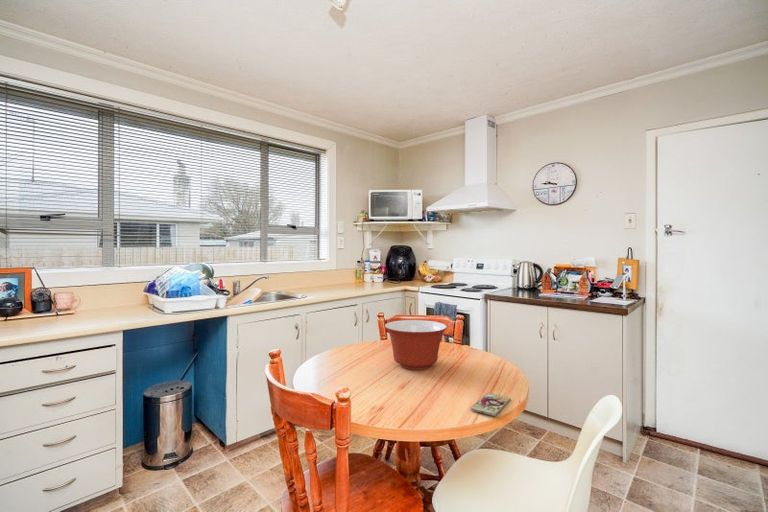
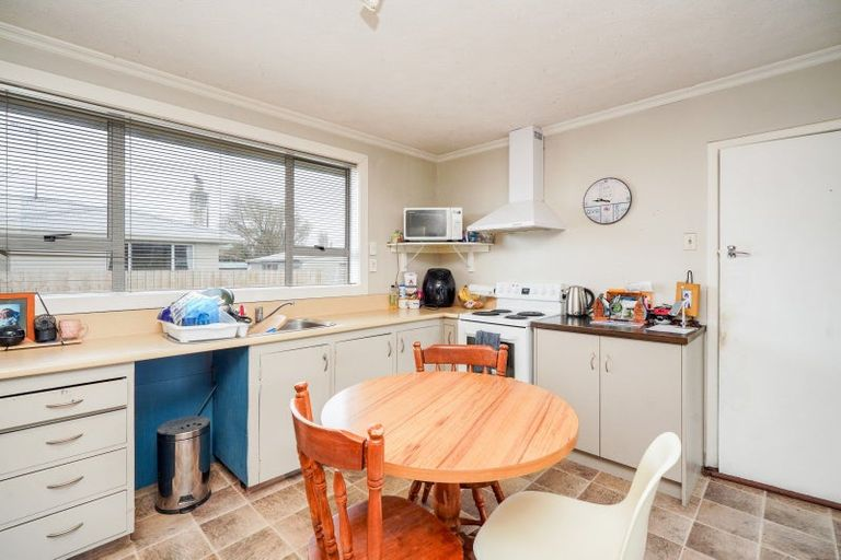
- mixing bowl (415, 345)
- smartphone (491, 403)
